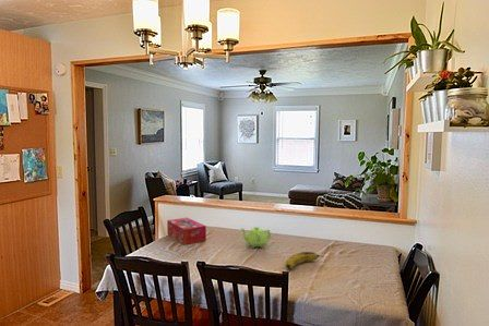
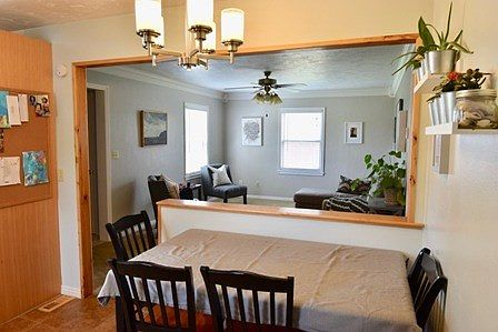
- tissue box (186, 230)
- teapot (255, 236)
- fruit (303, 261)
